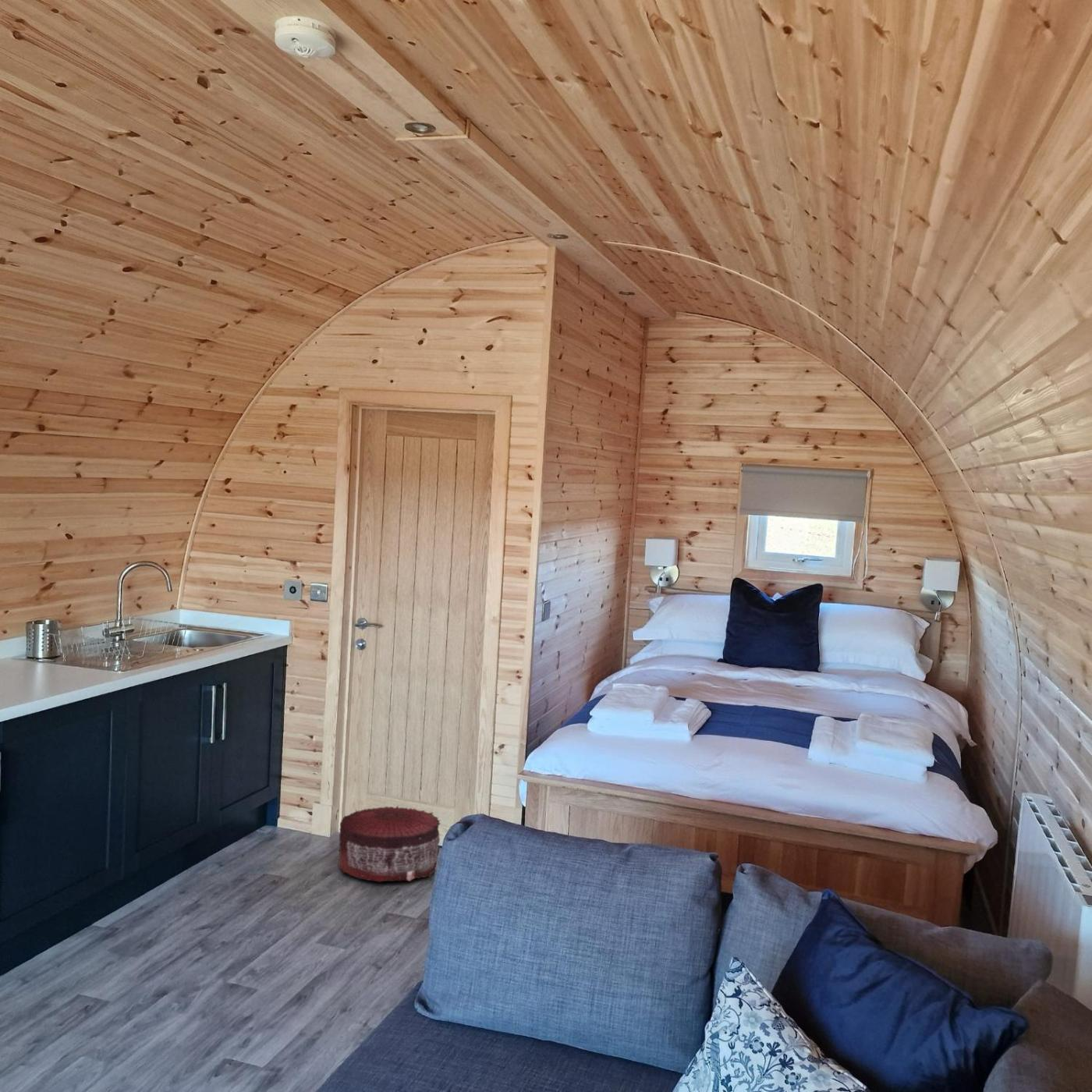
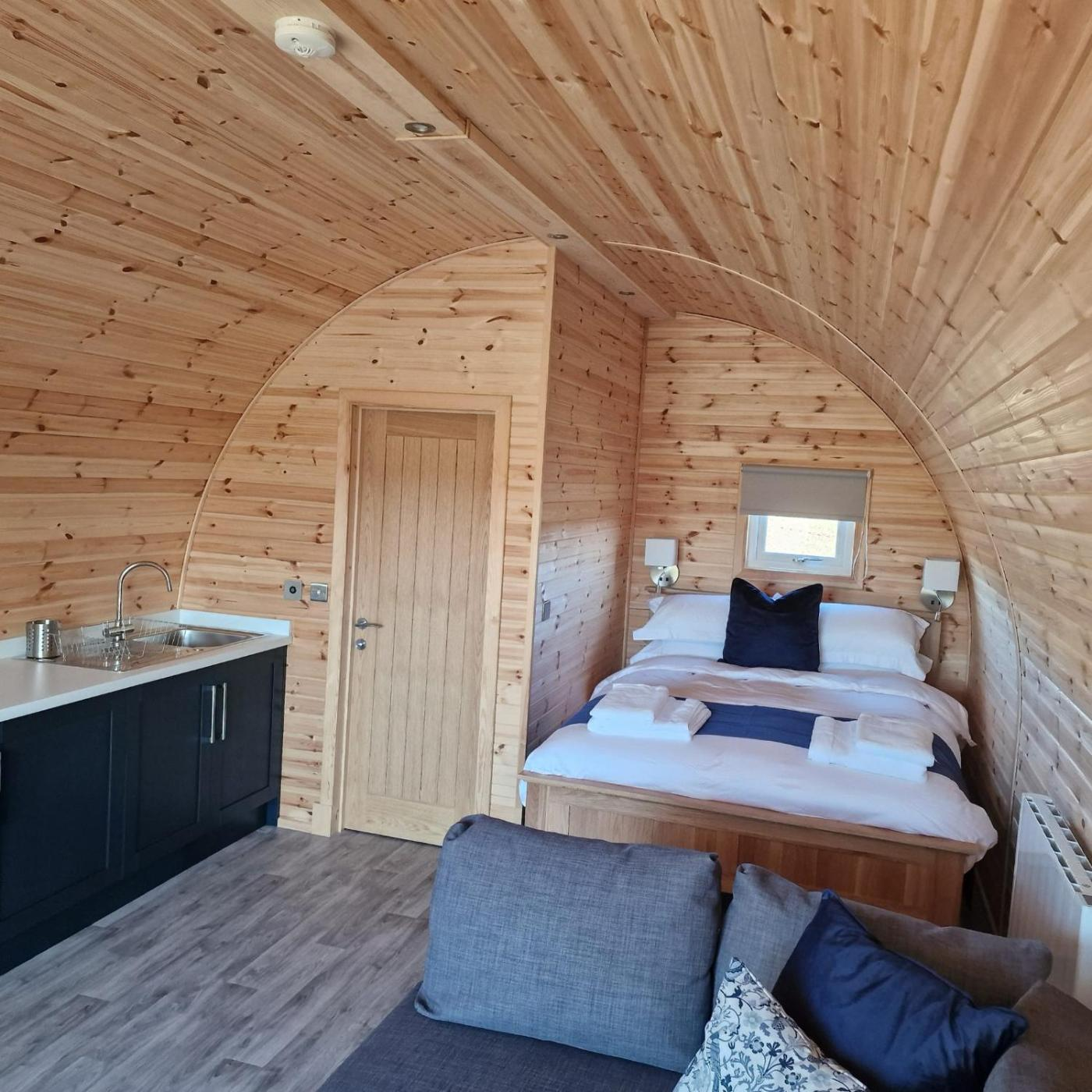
- pouf (391, 840)
